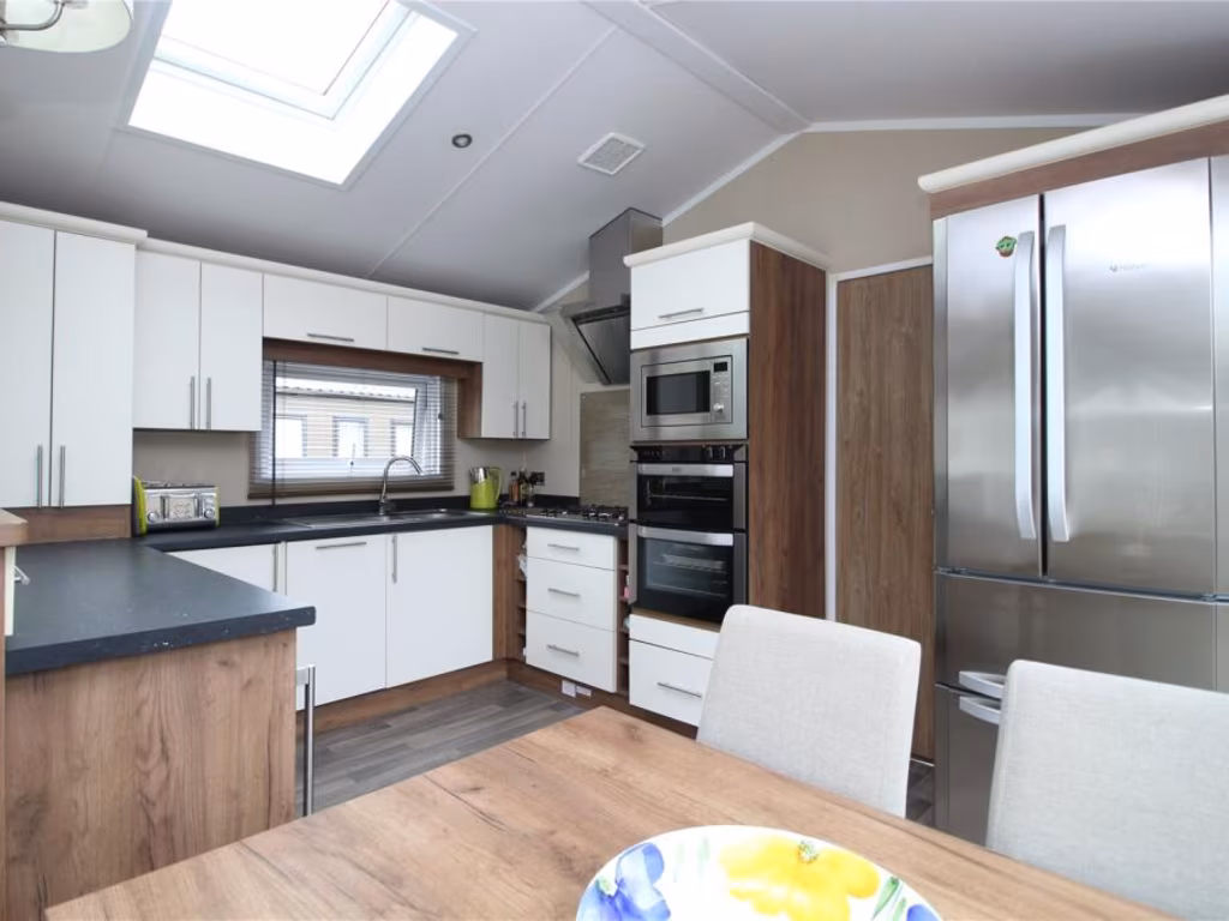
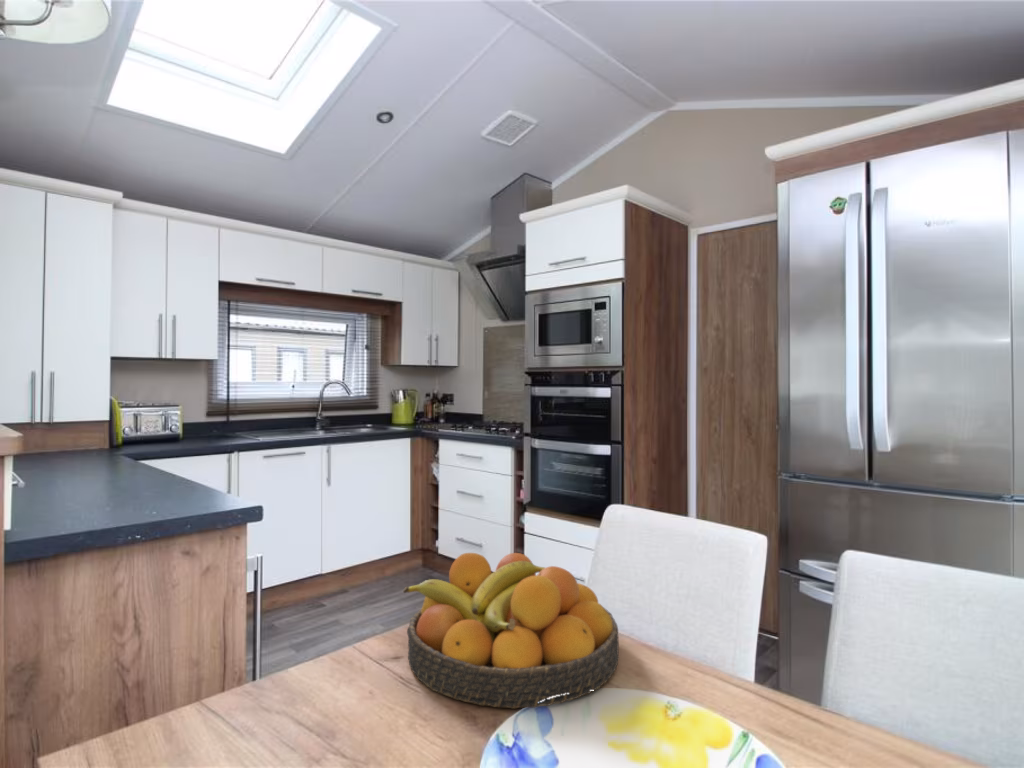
+ fruit bowl (513, 606)
